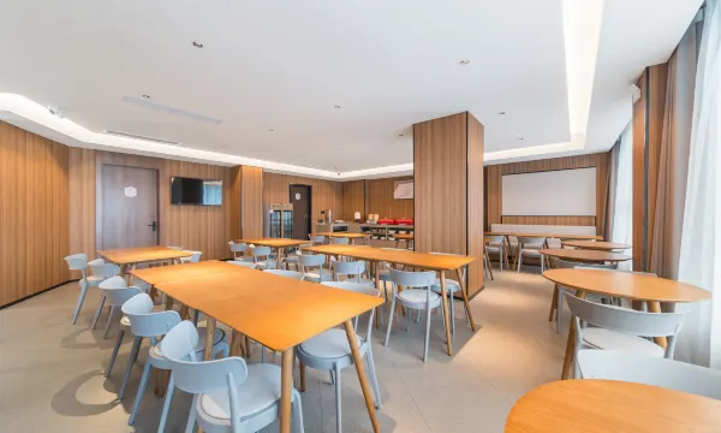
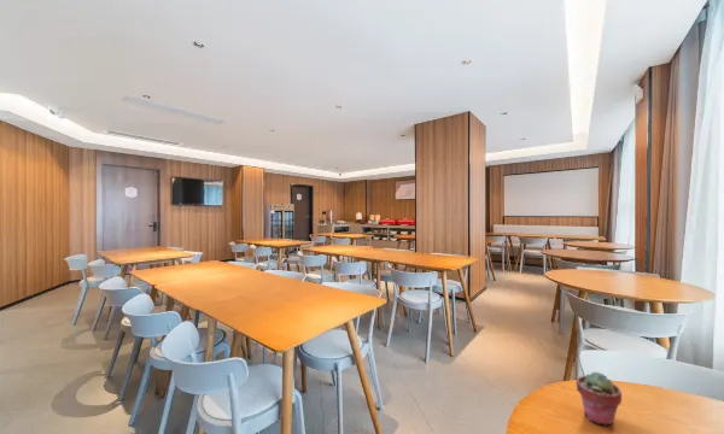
+ potted succulent (597, 394)
